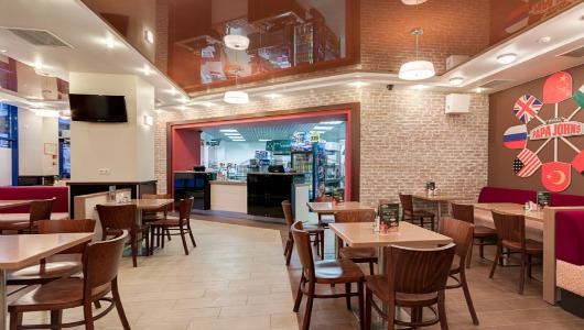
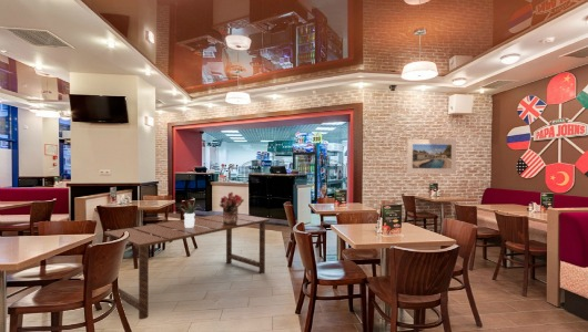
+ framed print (432, 156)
+ bouquet (230, 208)
+ potted plant (189, 215)
+ dining table (194, 236)
